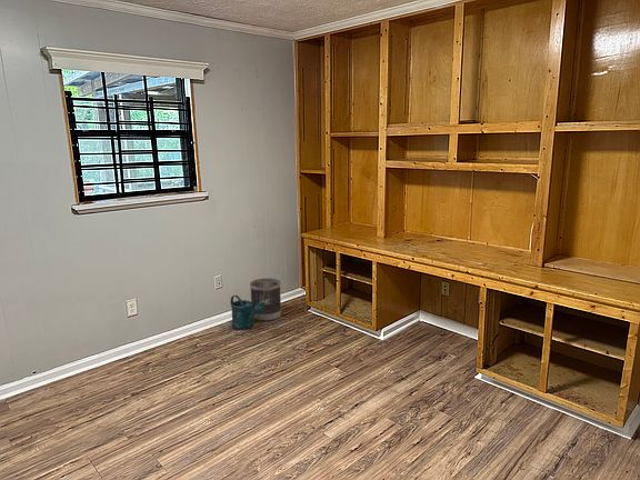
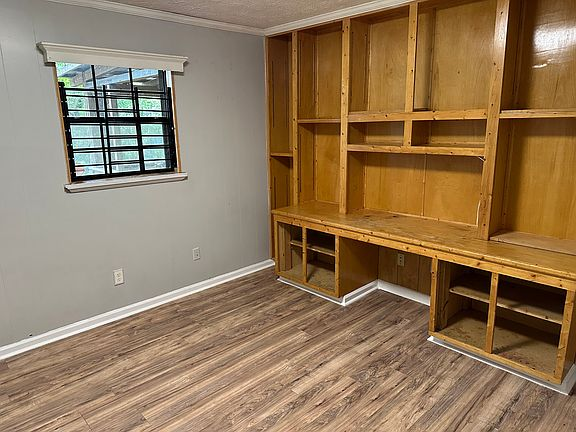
- watering can (247, 312)
- wastebasket (266, 299)
